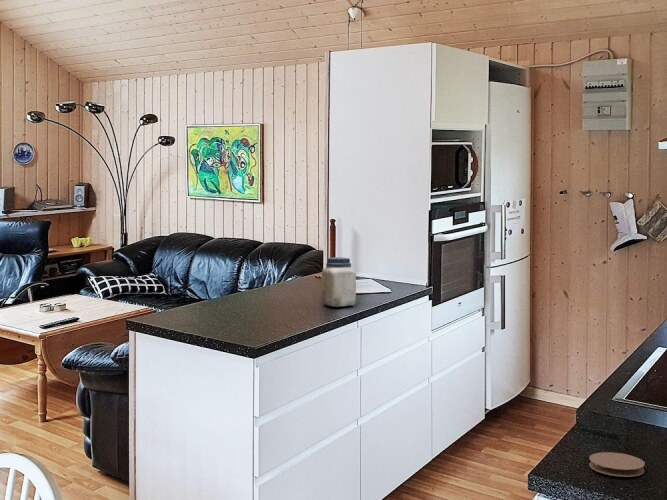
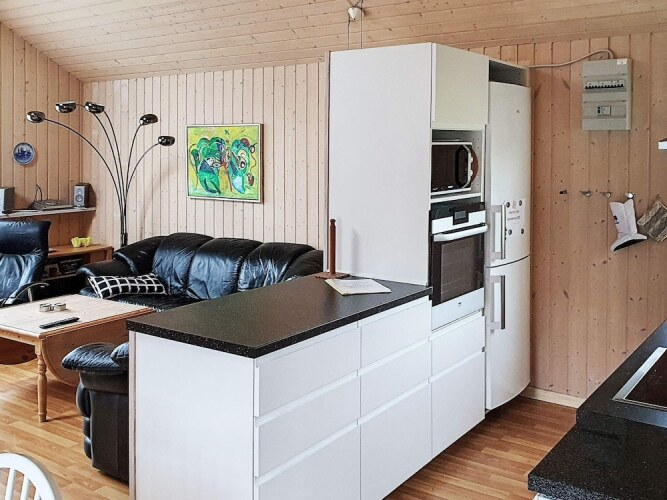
- coaster (616, 464)
- jar (338, 281)
